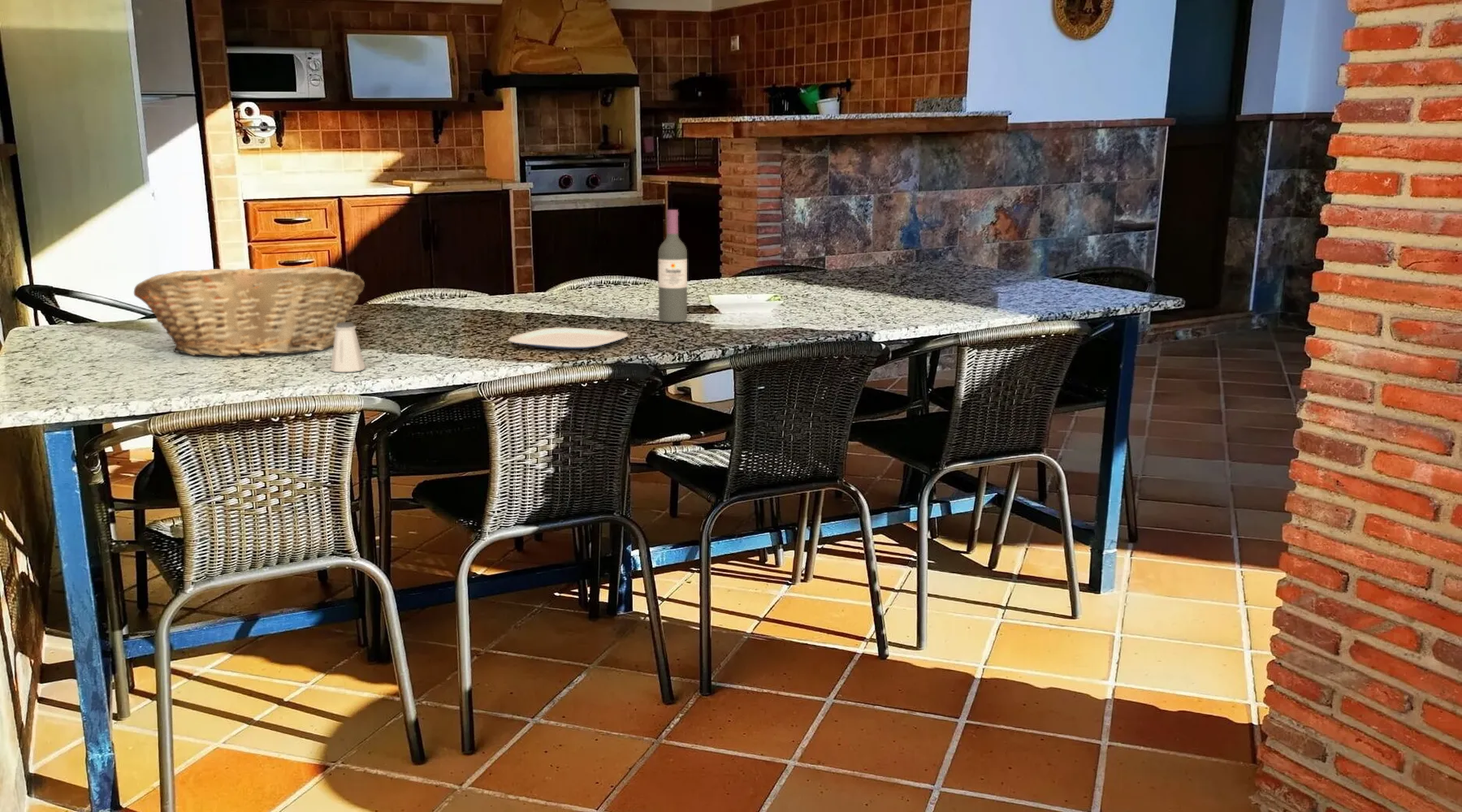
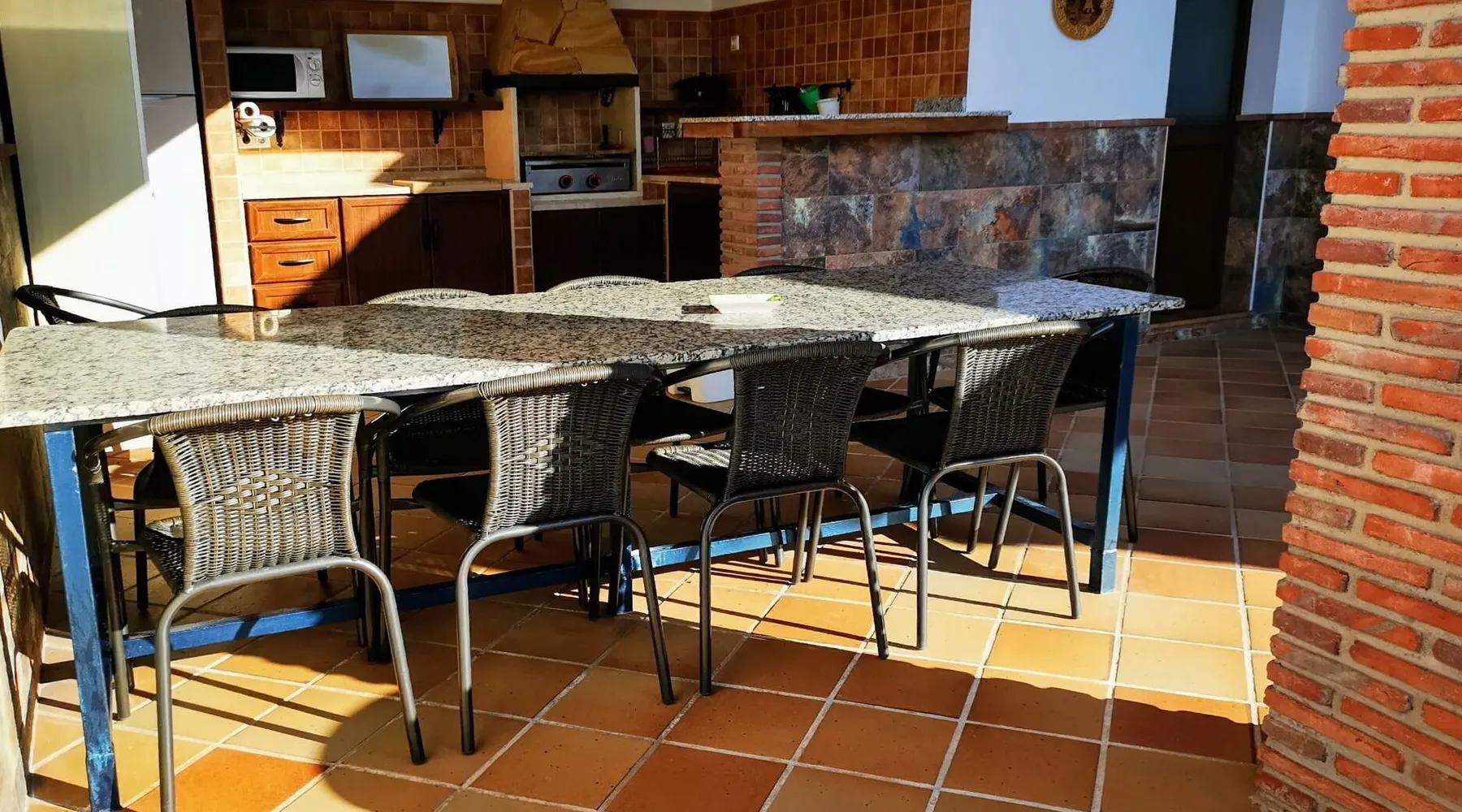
- plate (569, 339)
- fruit basket (254, 304)
- wine bottle (673, 266)
- saltshaker (346, 346)
